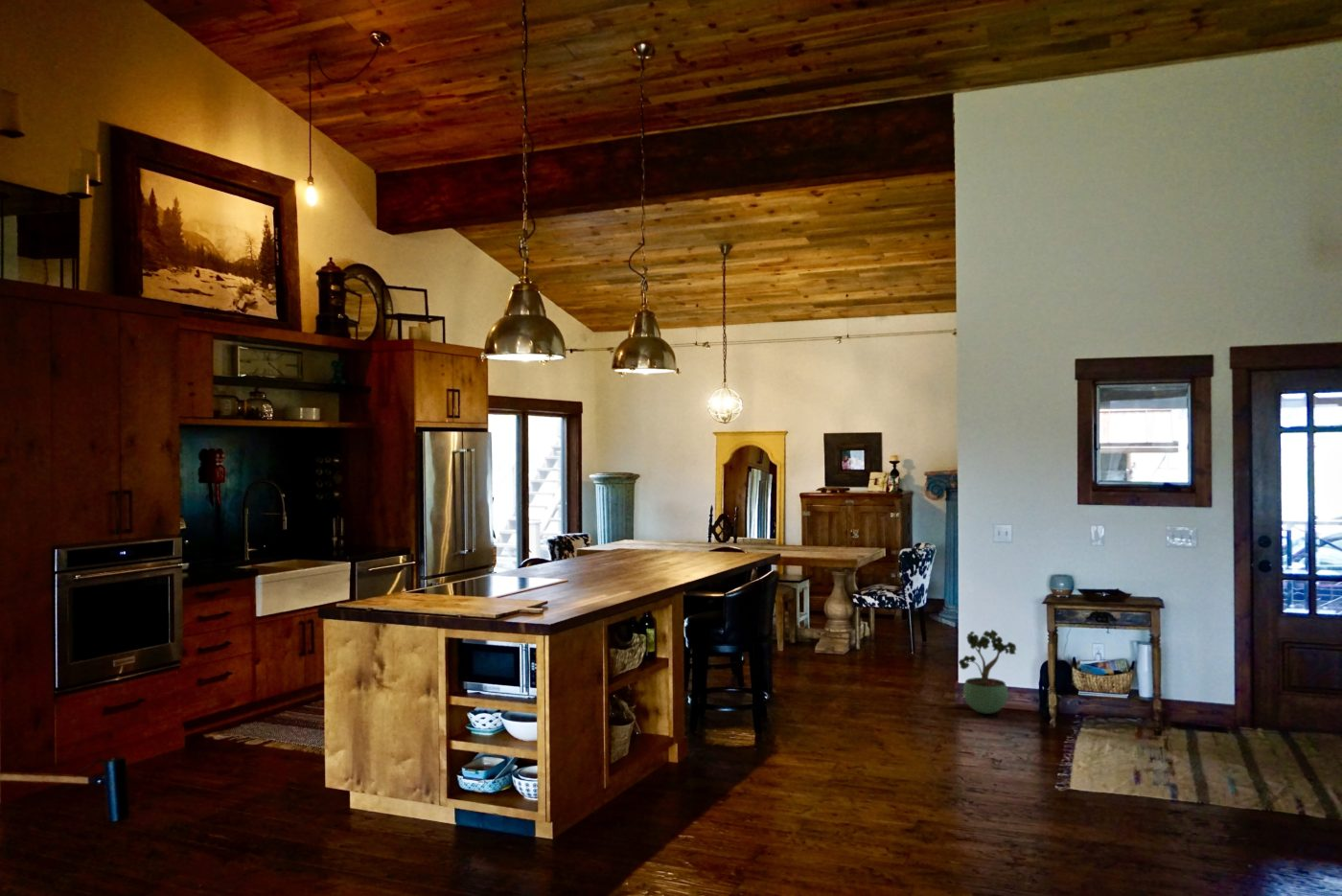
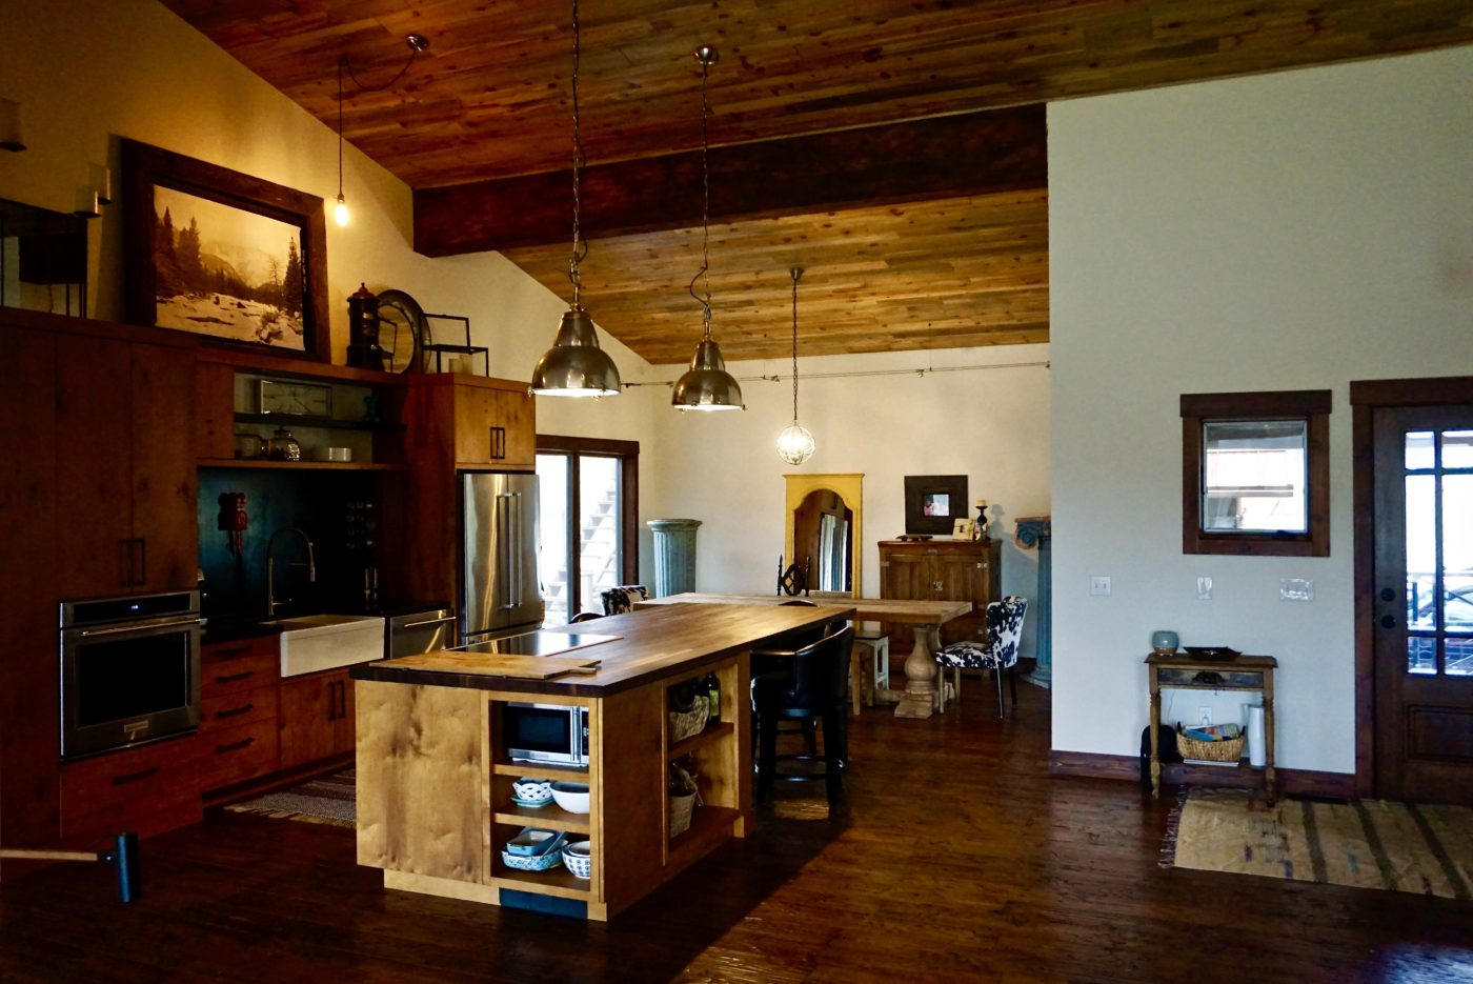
- potted plant (987, 670)
